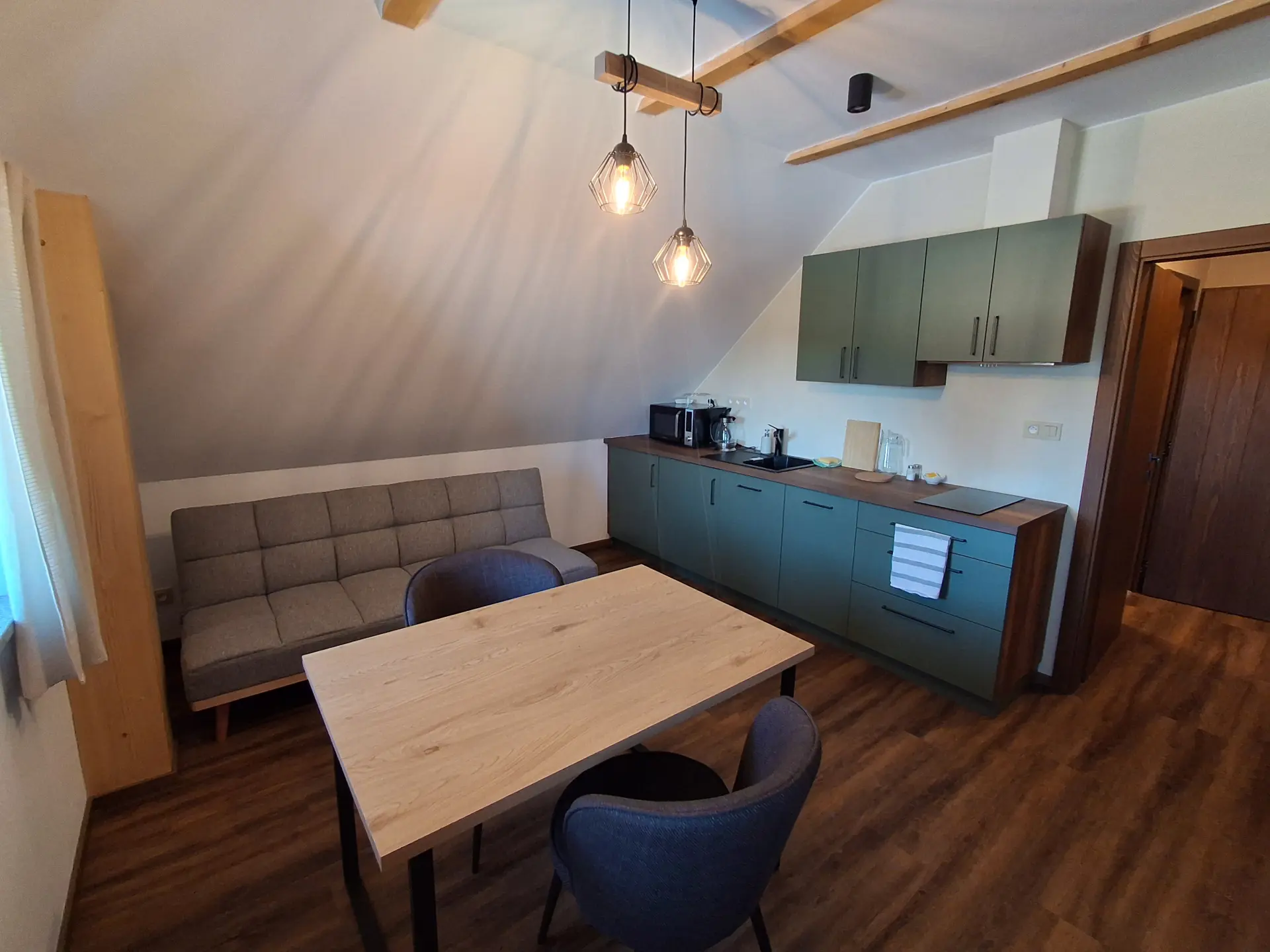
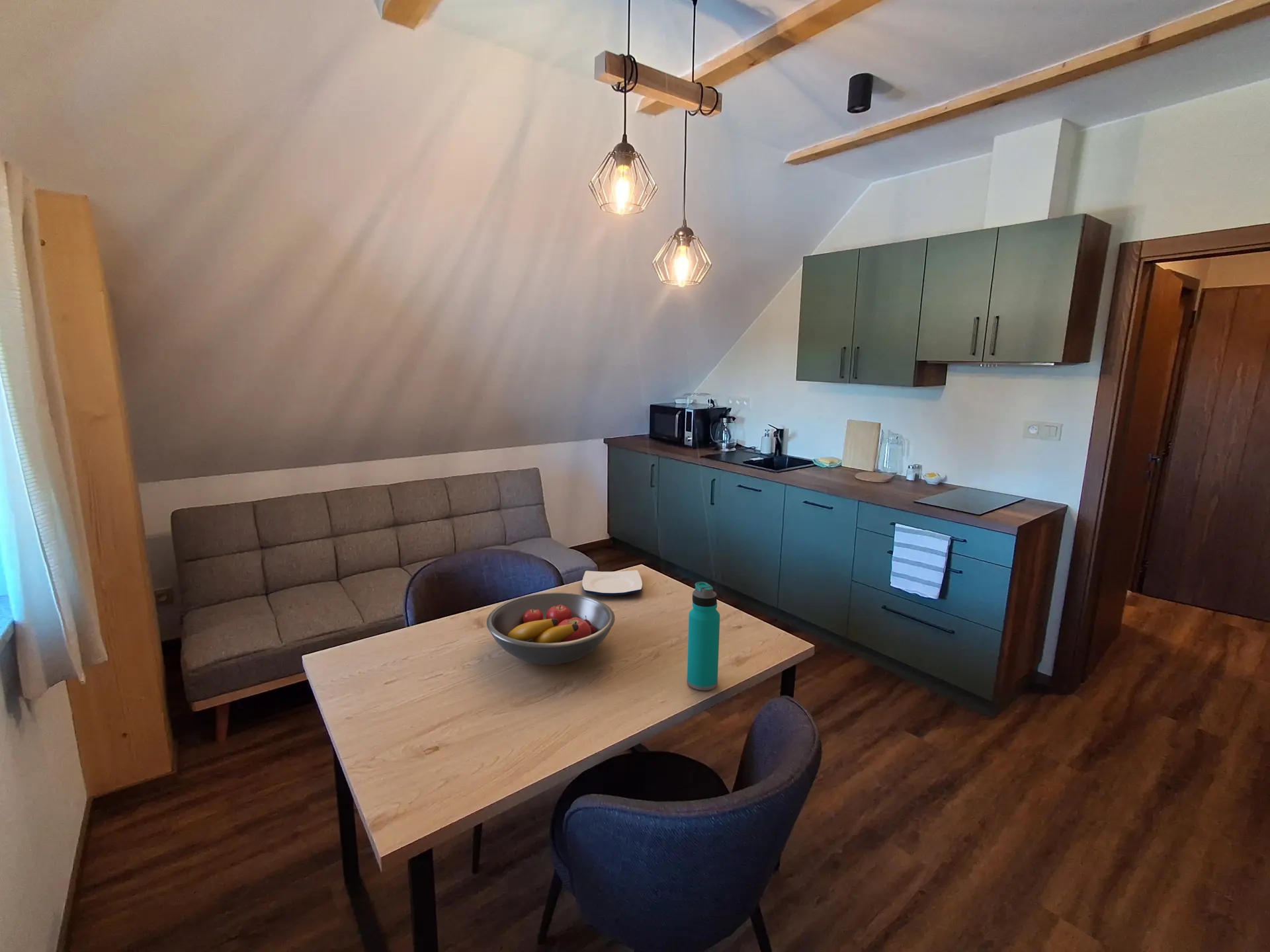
+ plate (612, 583)
+ fruit bowl (551, 628)
+ water bottle (703, 635)
